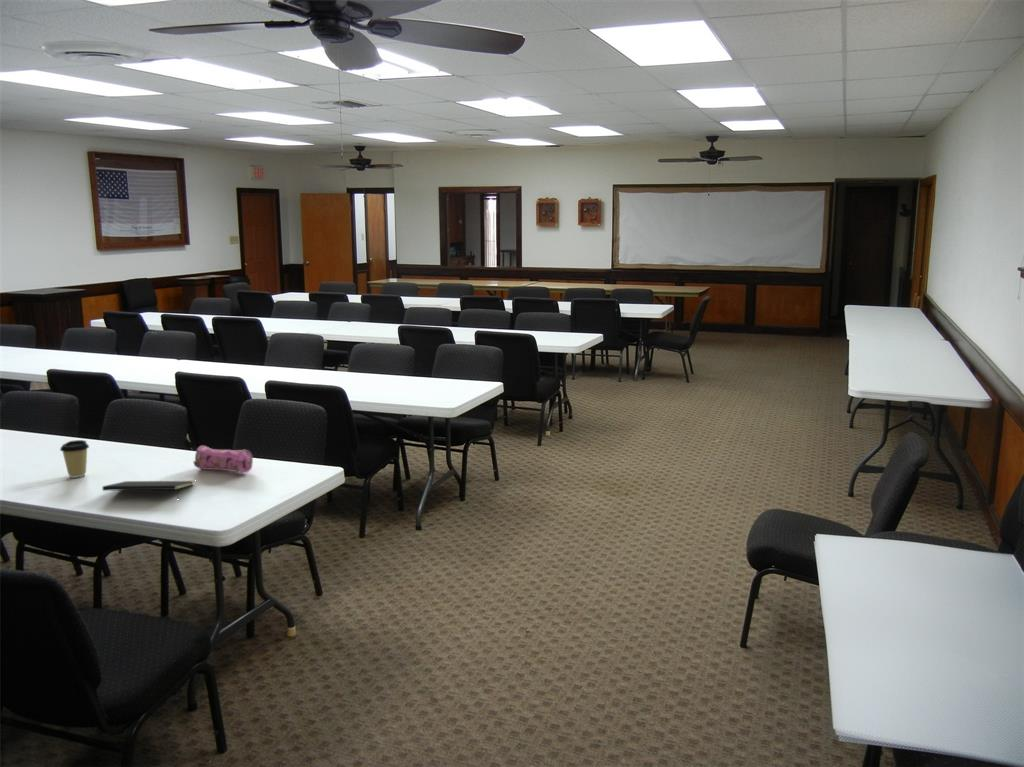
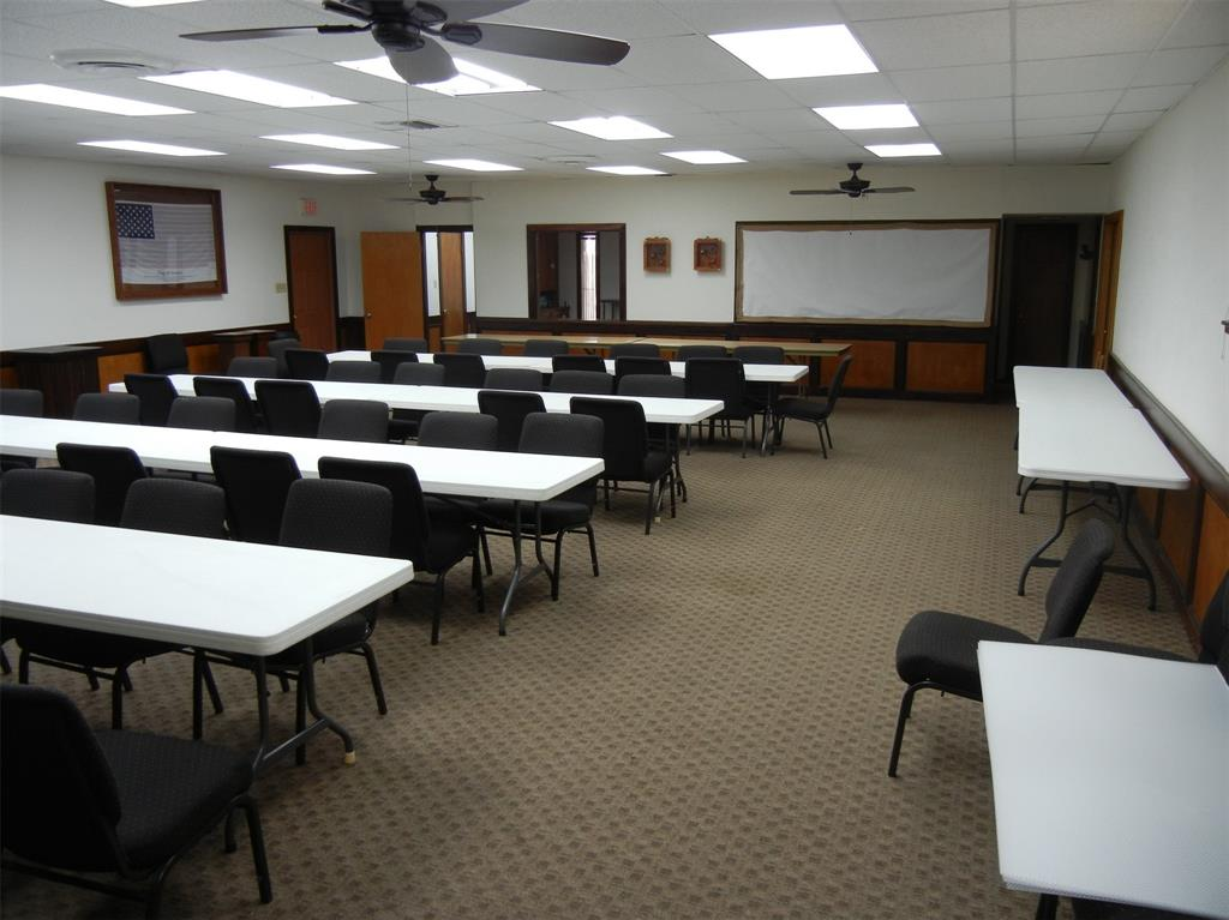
- notepad (149, 485)
- coffee cup (75, 459)
- pencil case (223, 459)
